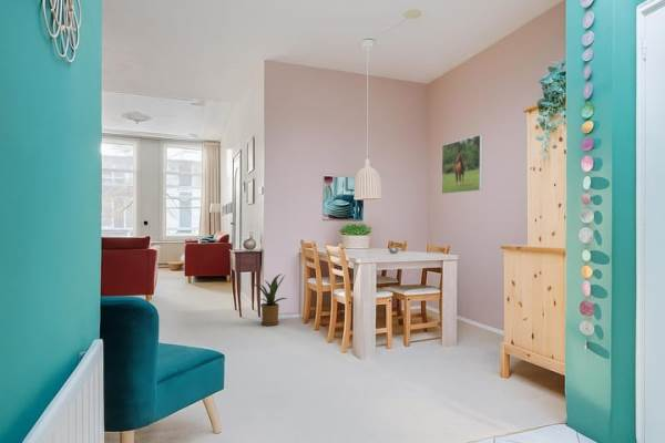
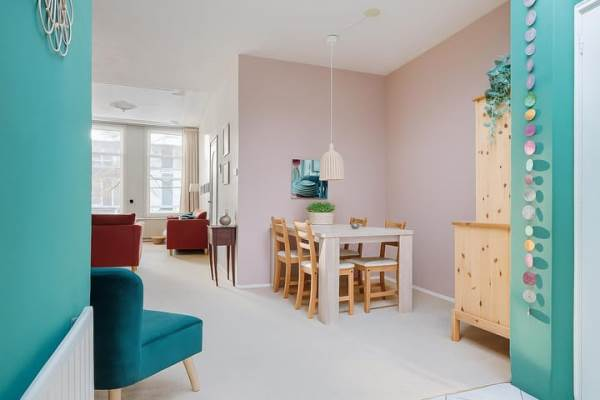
- house plant (268, 298)
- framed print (460, 166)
